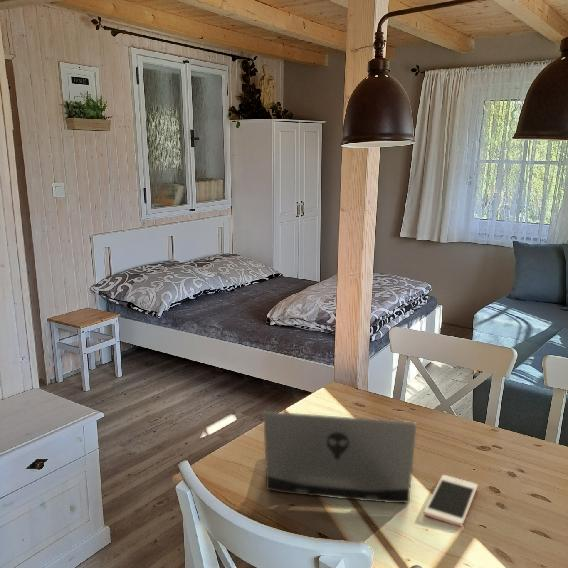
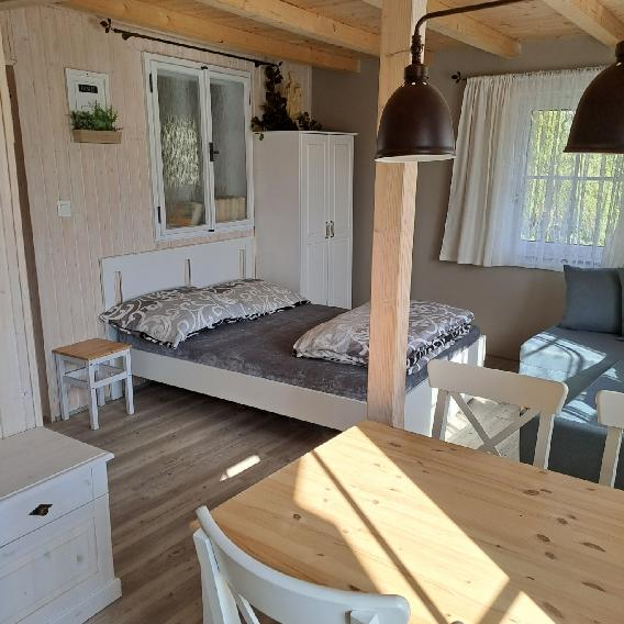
- cell phone (451, 499)
- laptop (339, 436)
